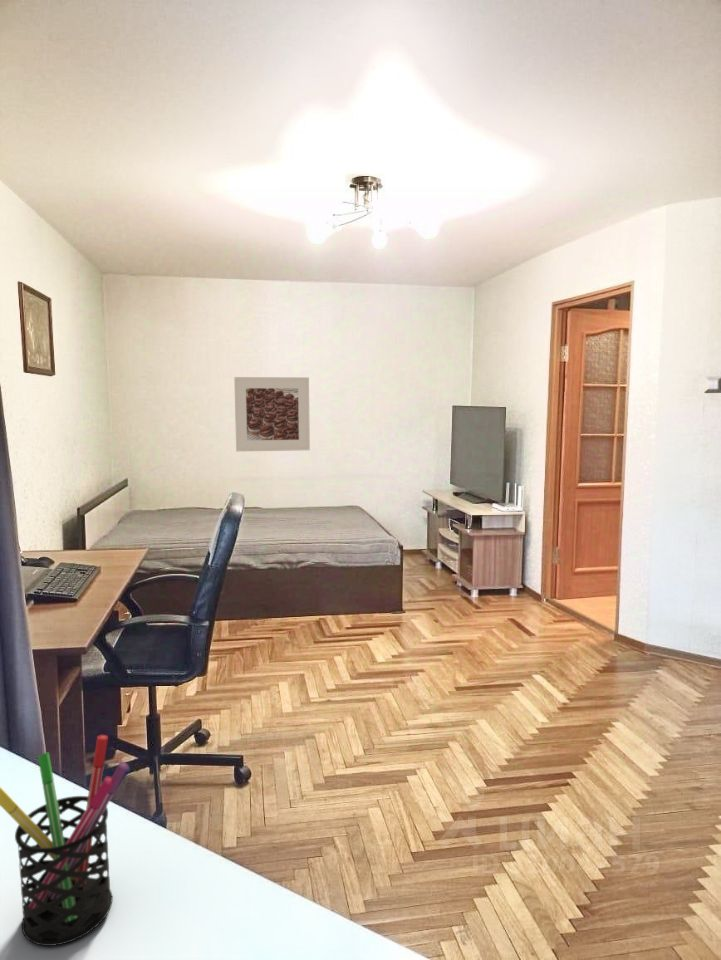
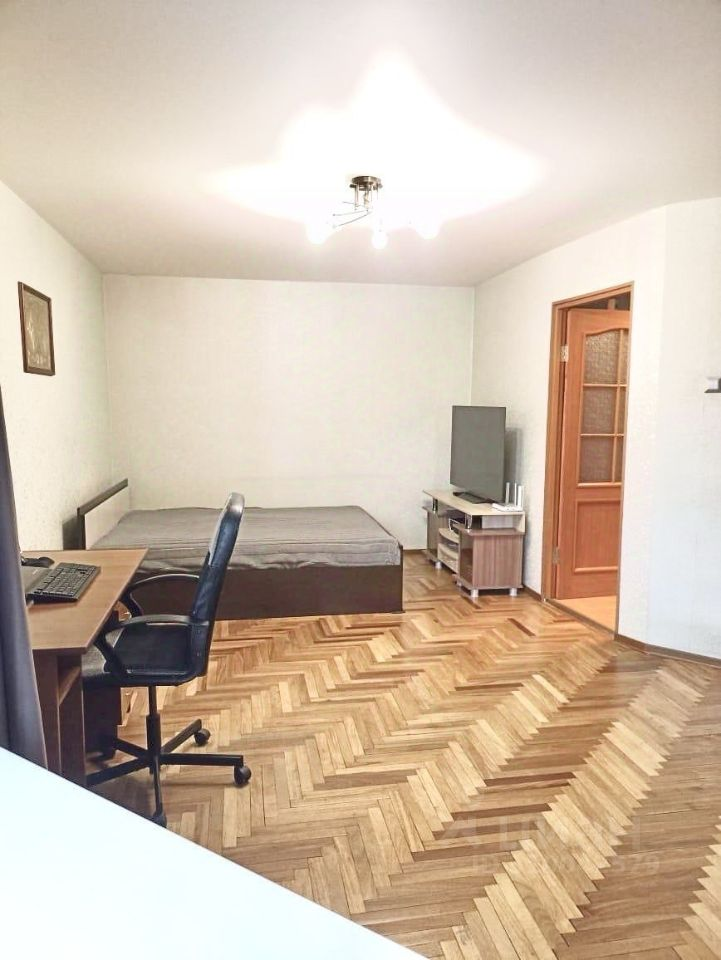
- pen holder (65, 826)
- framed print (272, 414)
